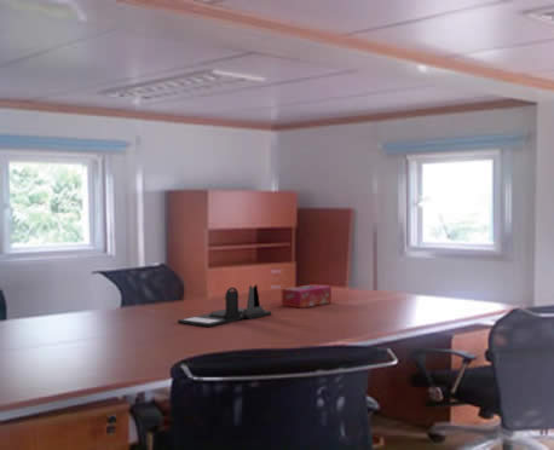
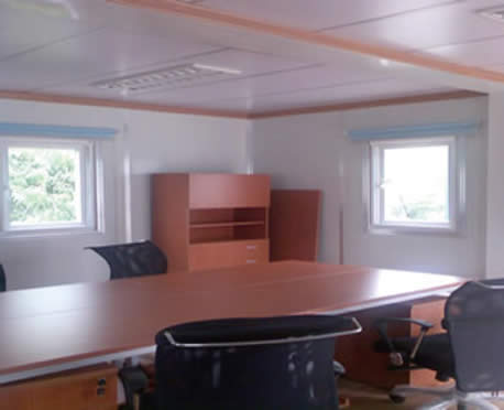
- desk organizer (226, 301)
- tissue box (306, 295)
